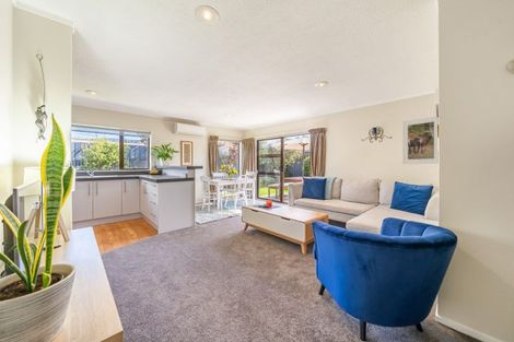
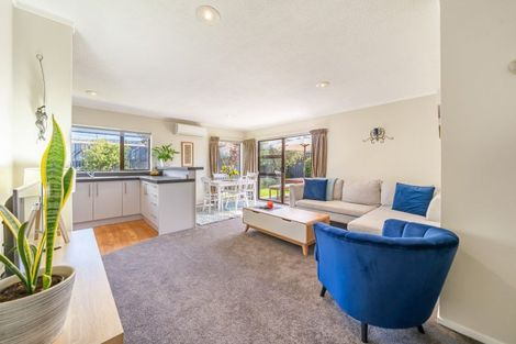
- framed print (420, 141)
